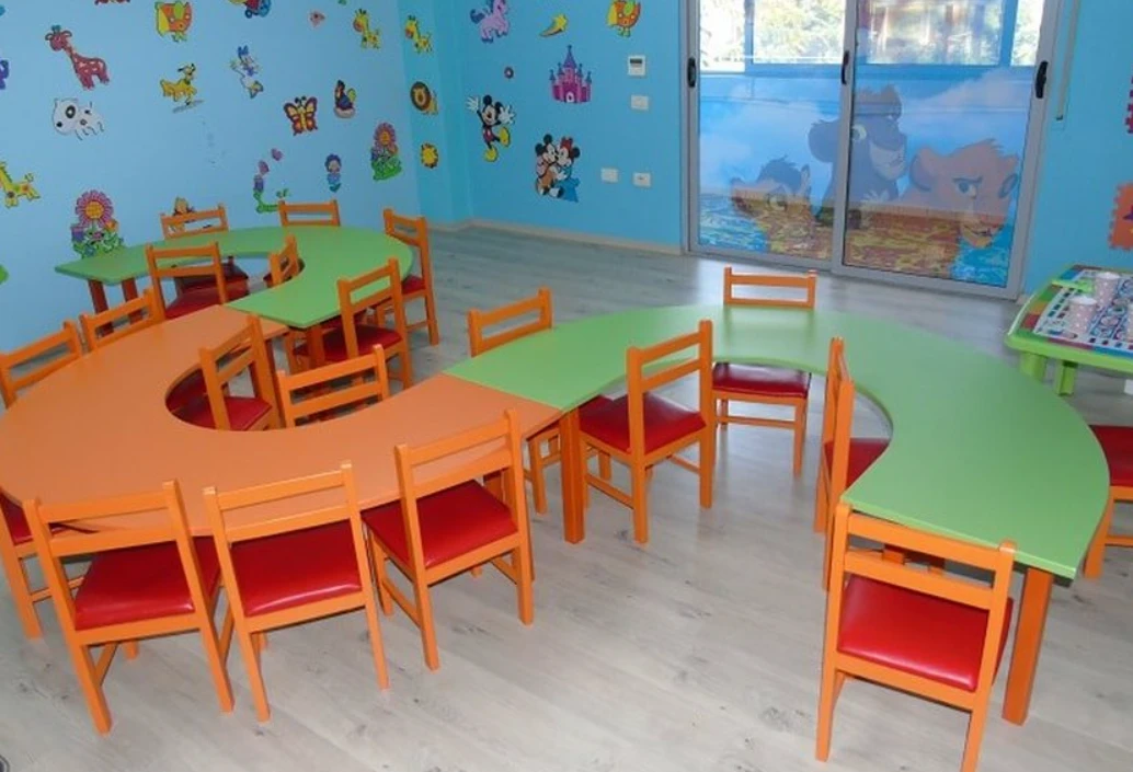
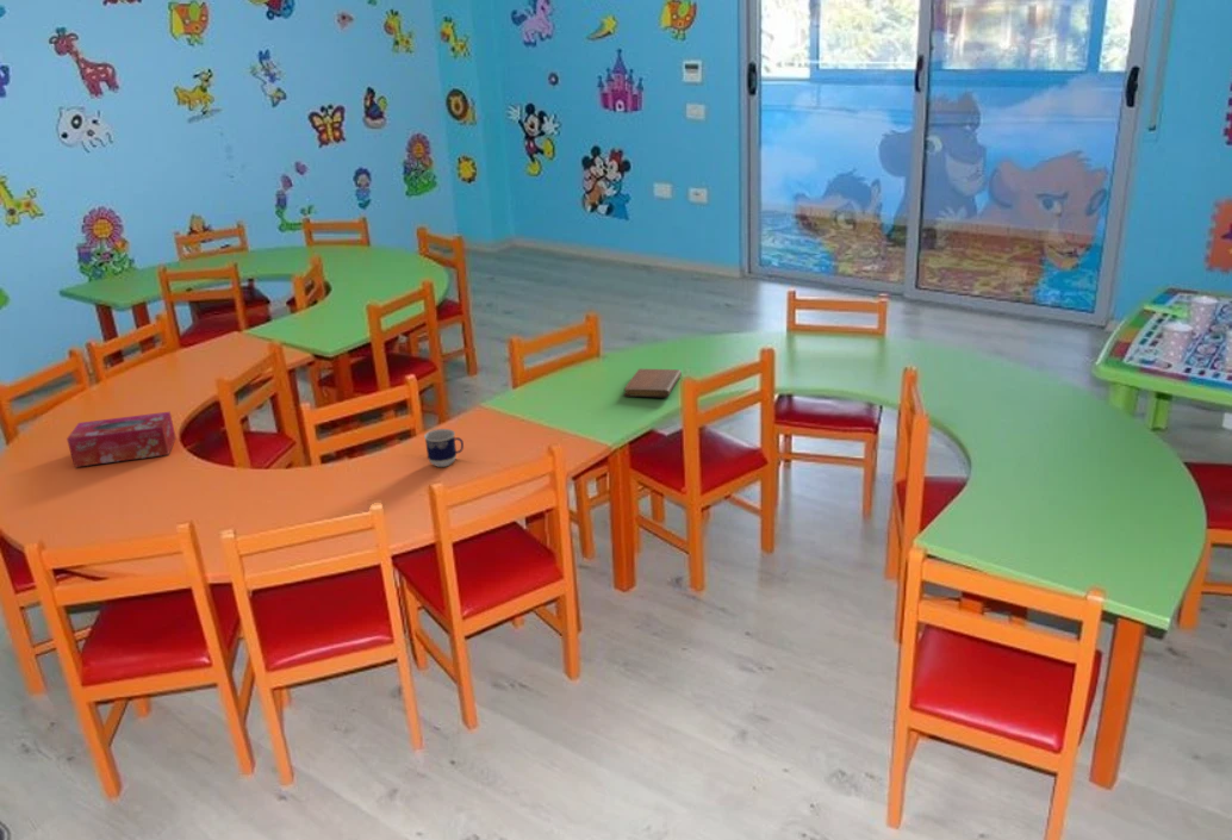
+ tissue box (123, 438)
+ cup (444, 449)
+ notebook (653, 381)
